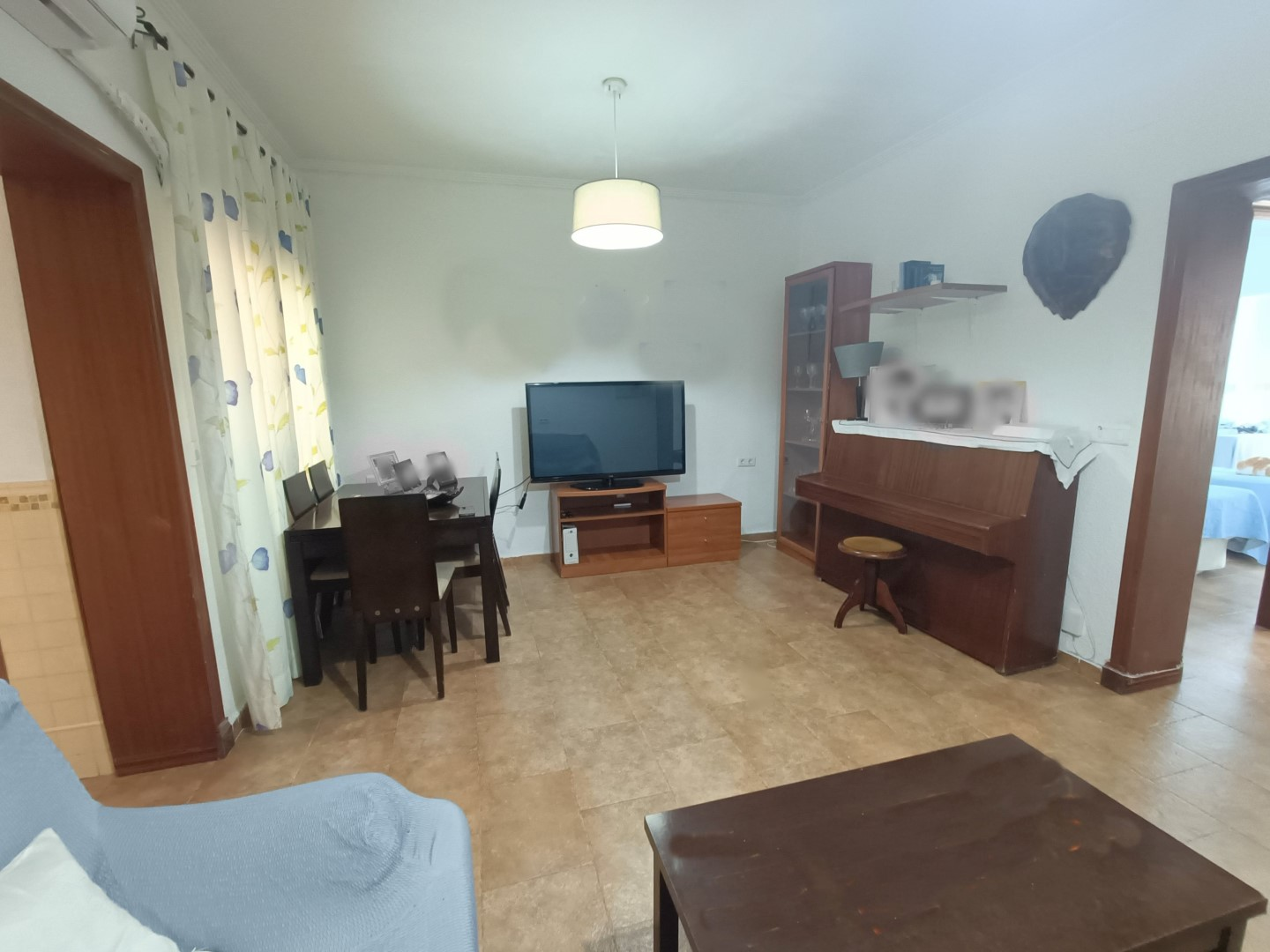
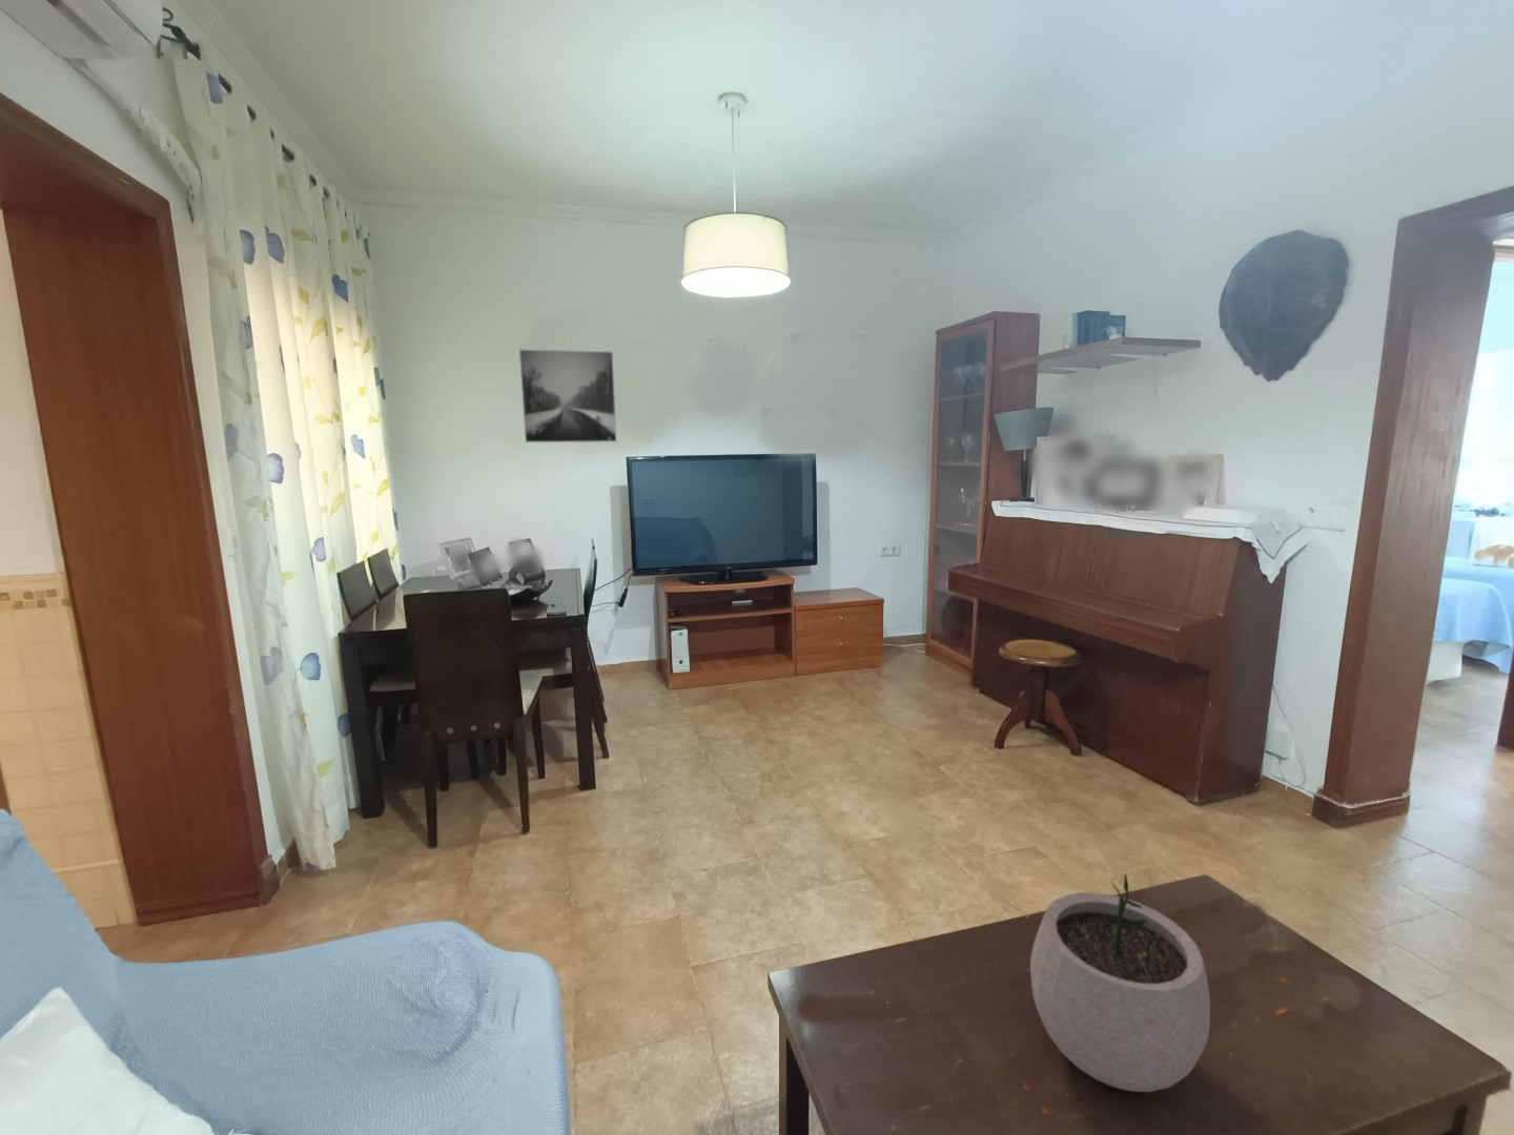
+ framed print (569, 396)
+ plant pot (1117, 970)
